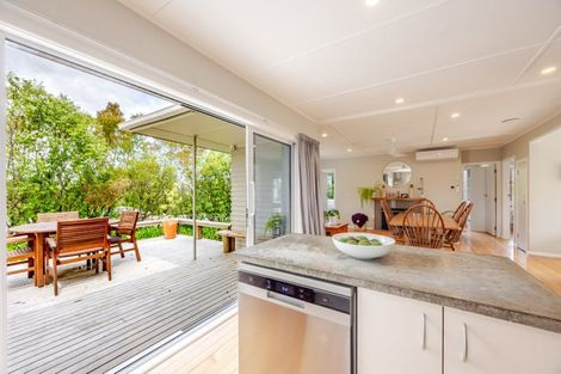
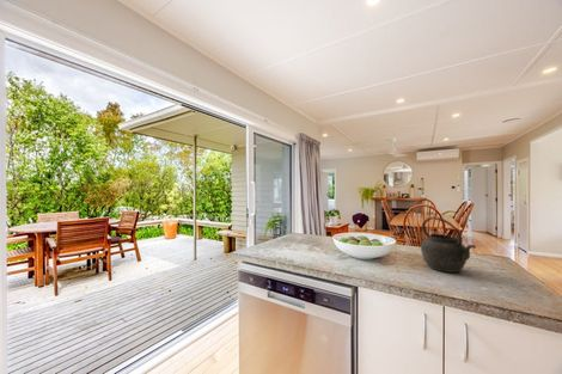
+ kettle (446, 244)
